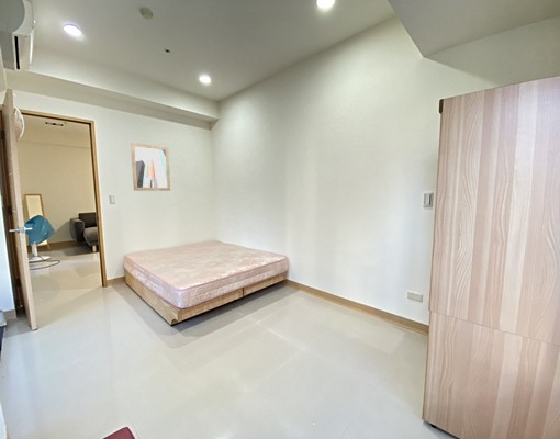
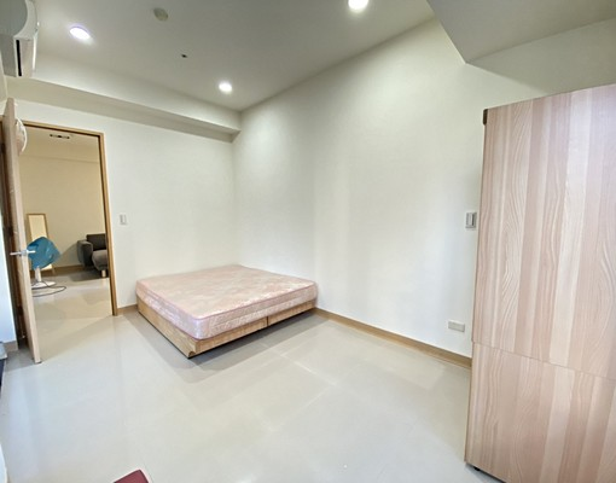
- wall art (152, 168)
